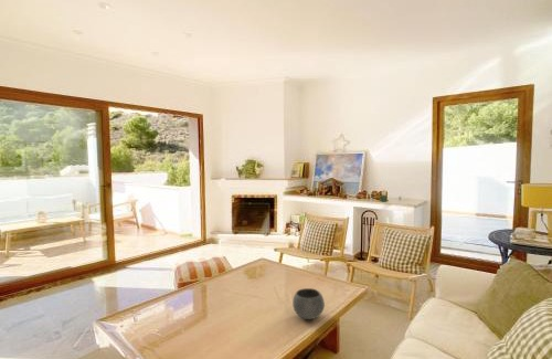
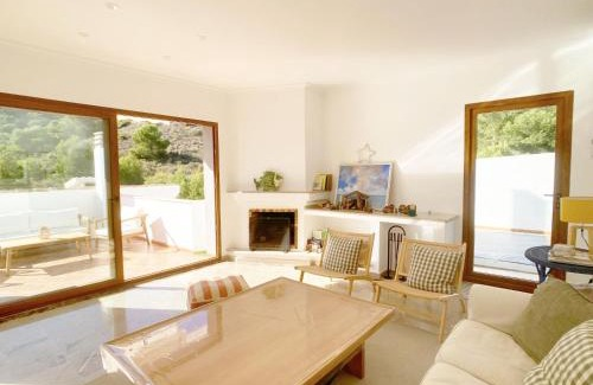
- bowl (308, 305)
